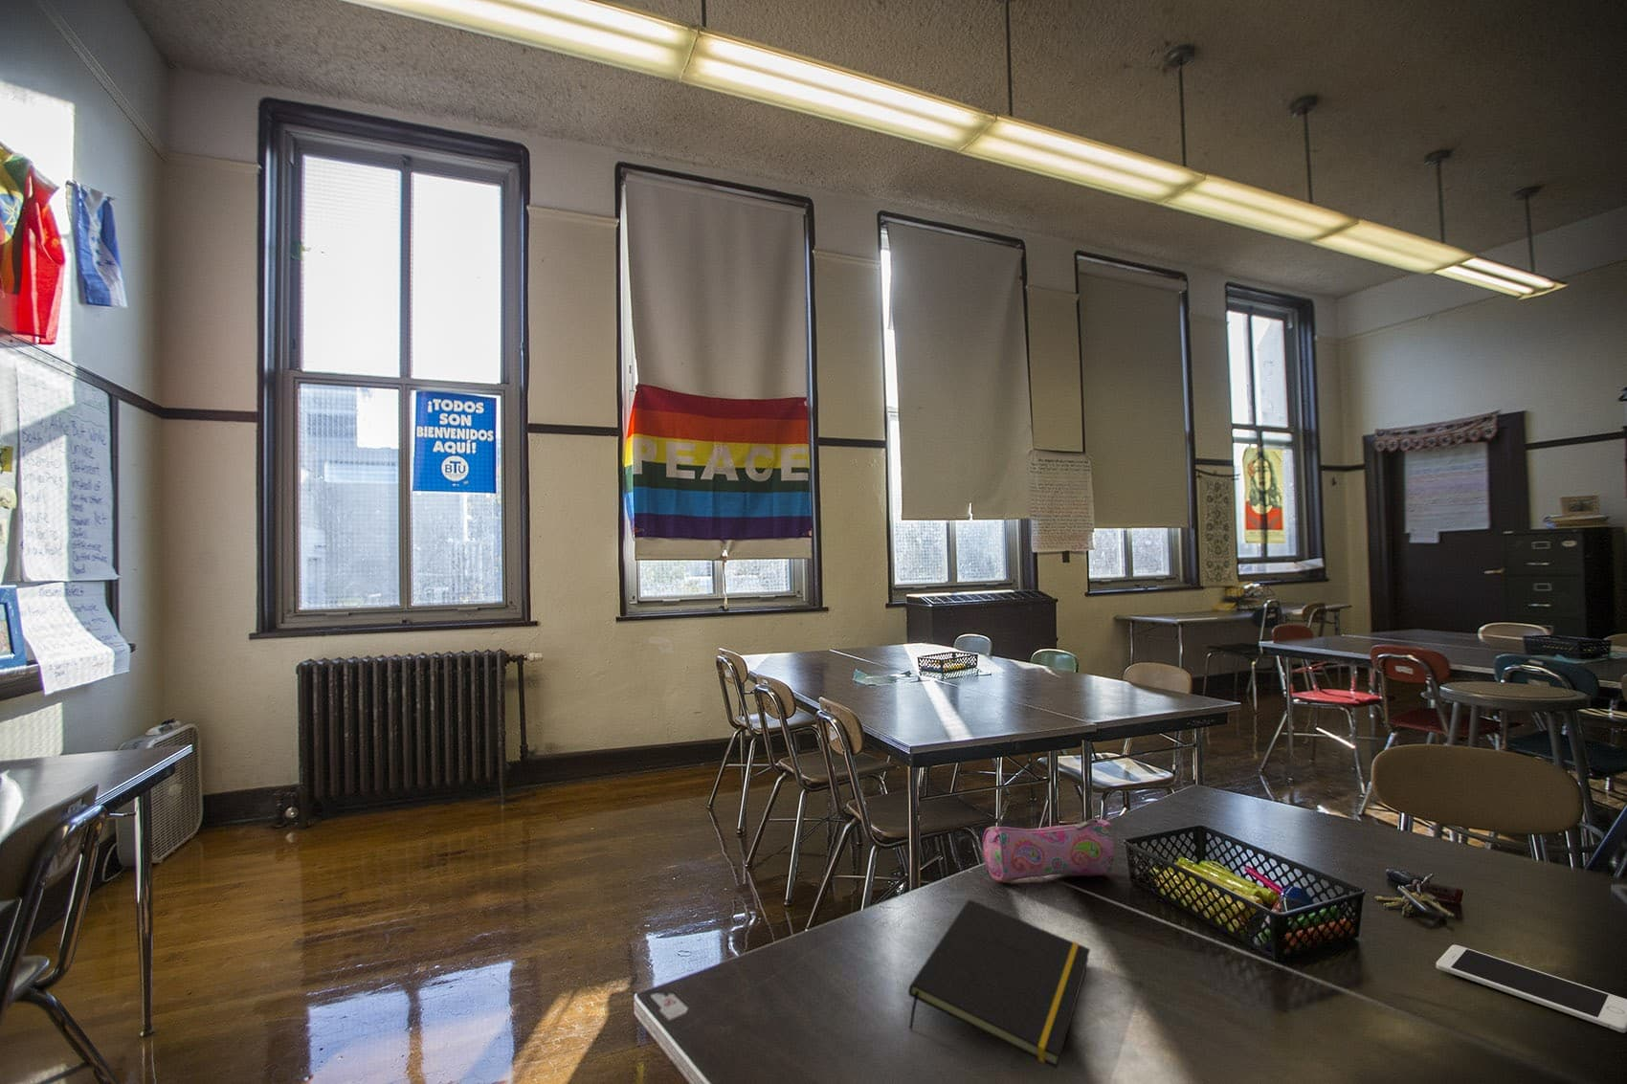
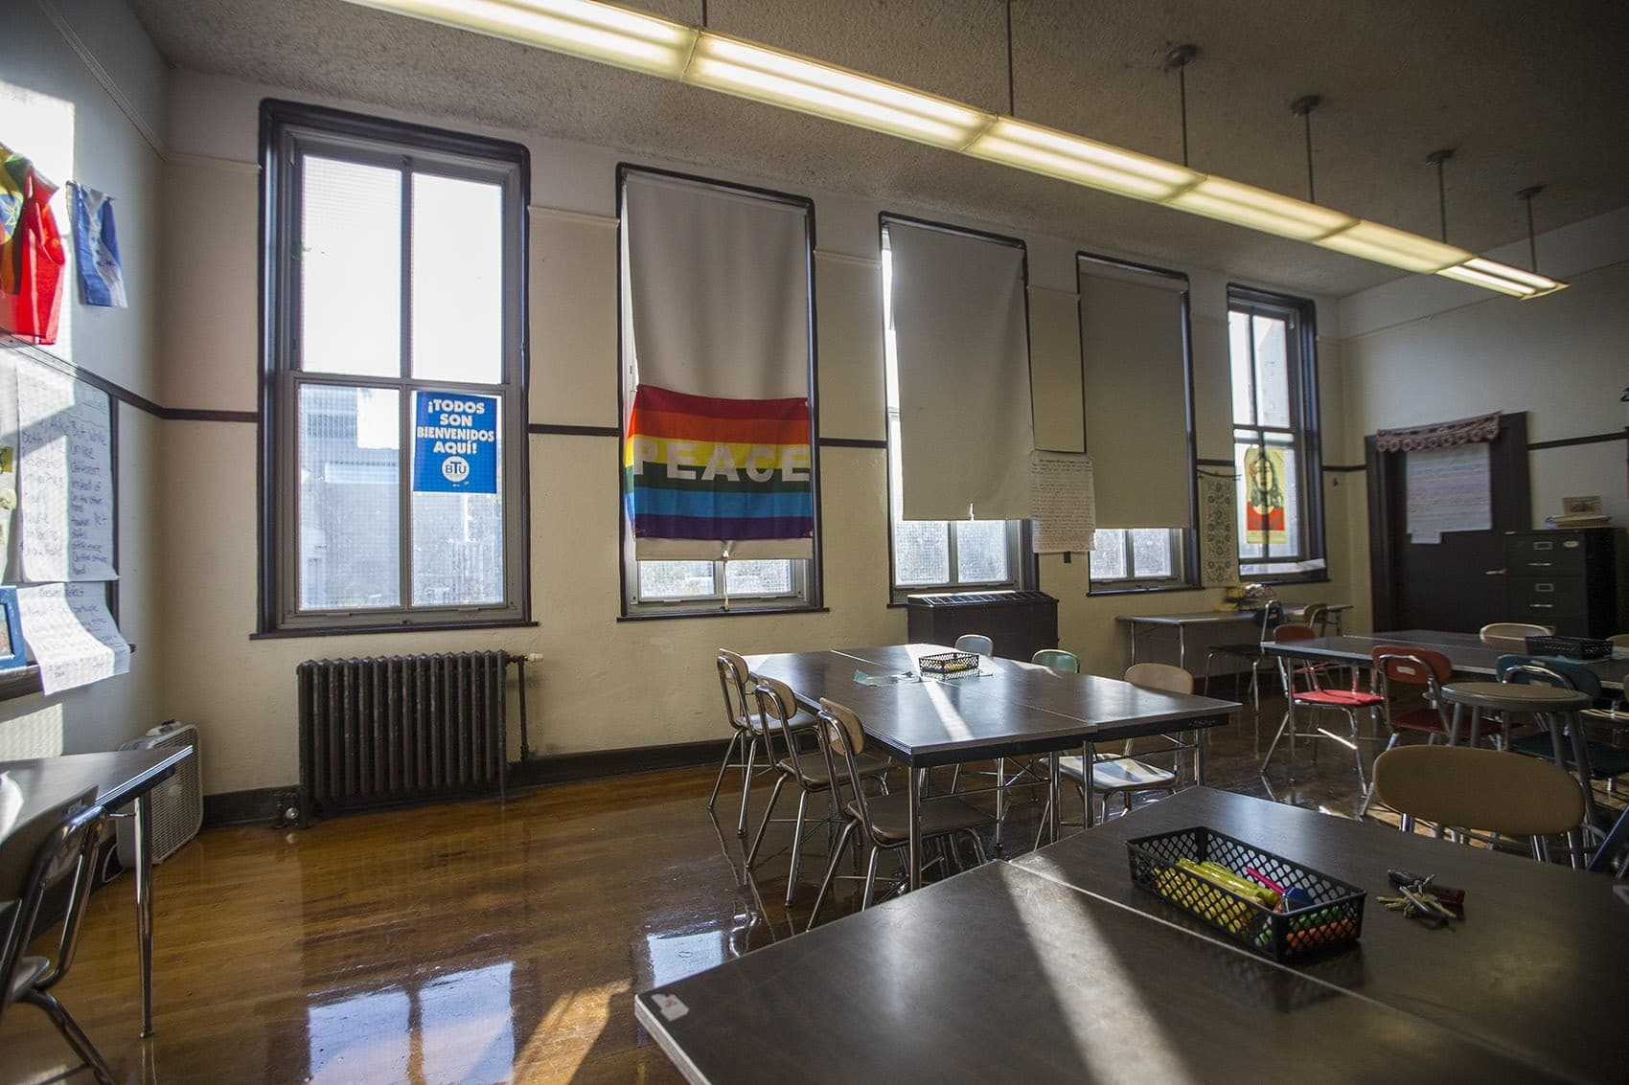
- cell phone (1530, 985)
- notepad (1005, 970)
- pencil case (1049, 848)
